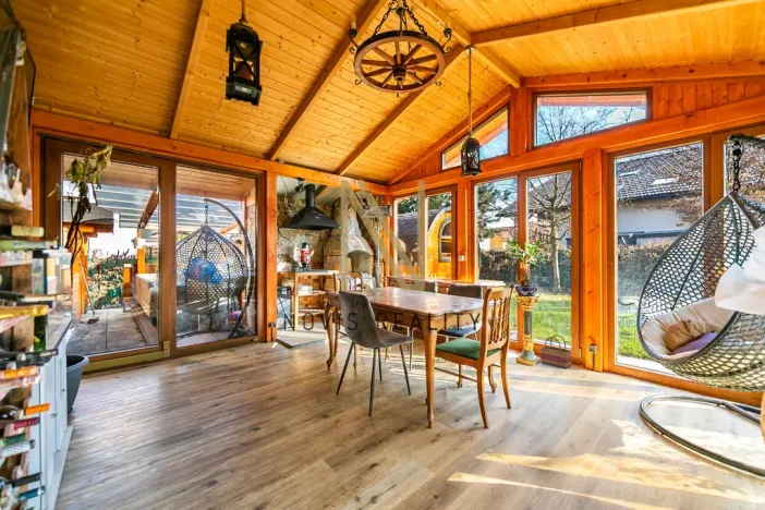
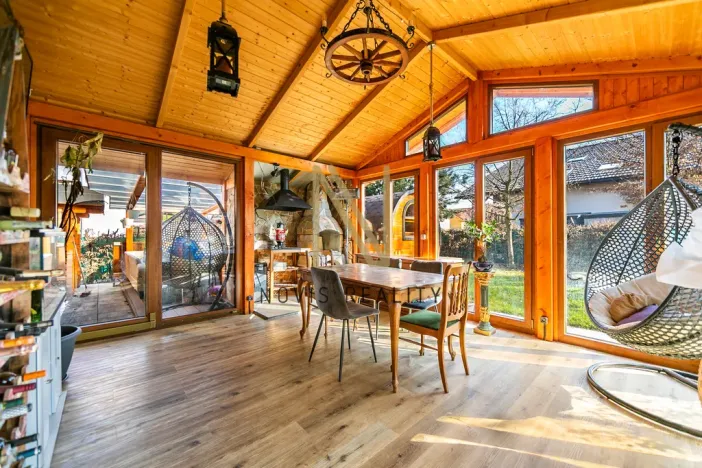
- basket (556, 350)
